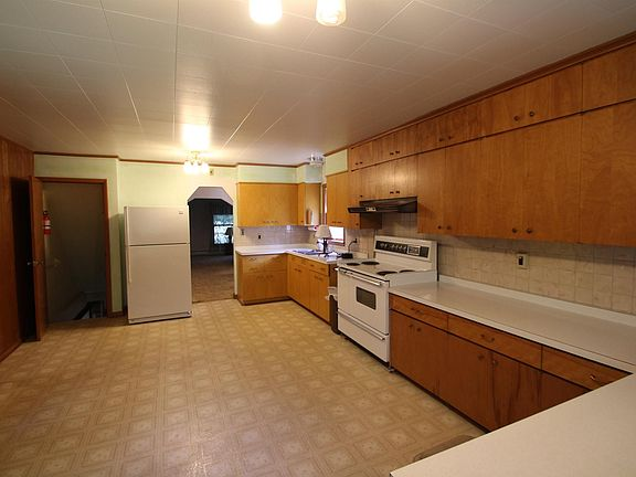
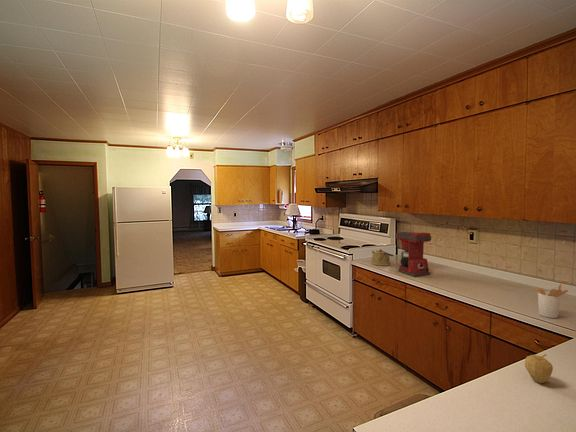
+ utensil holder (552, 300)
+ kettle (379, 256)
+ coffee maker (411, 252)
+ fruit (538, 366)
